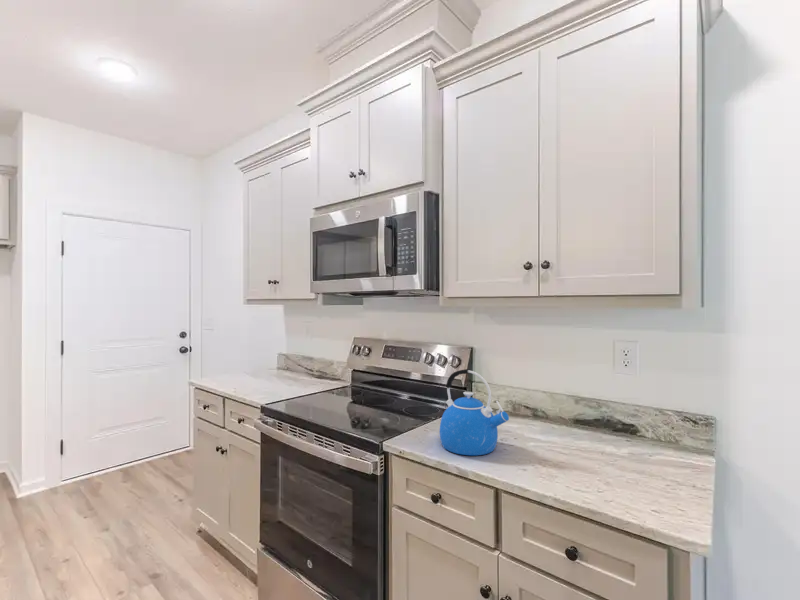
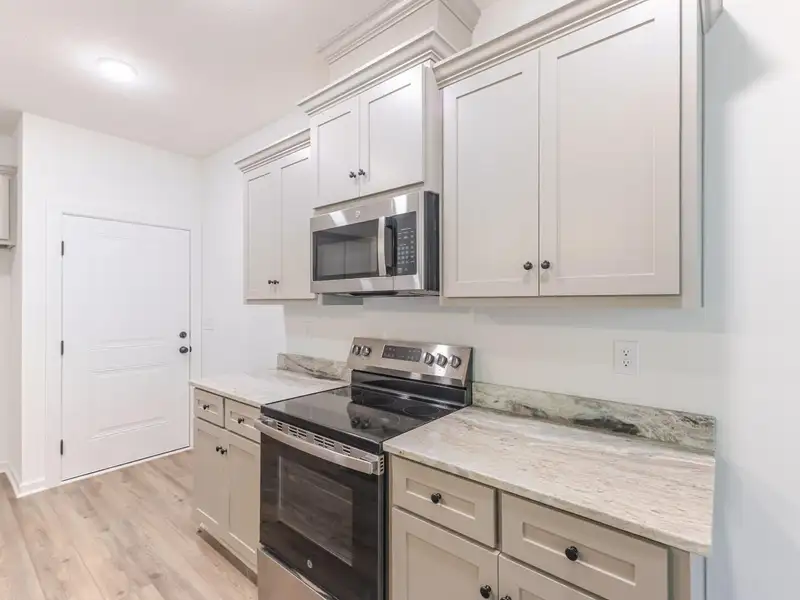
- kettle (474, 409)
